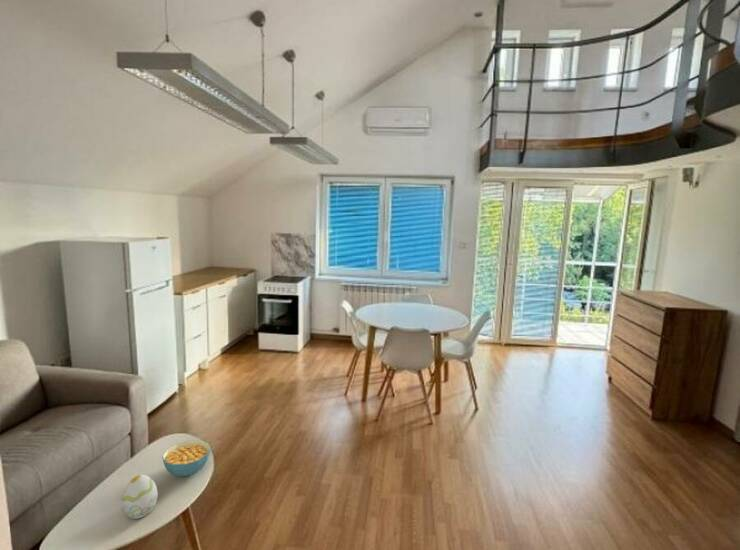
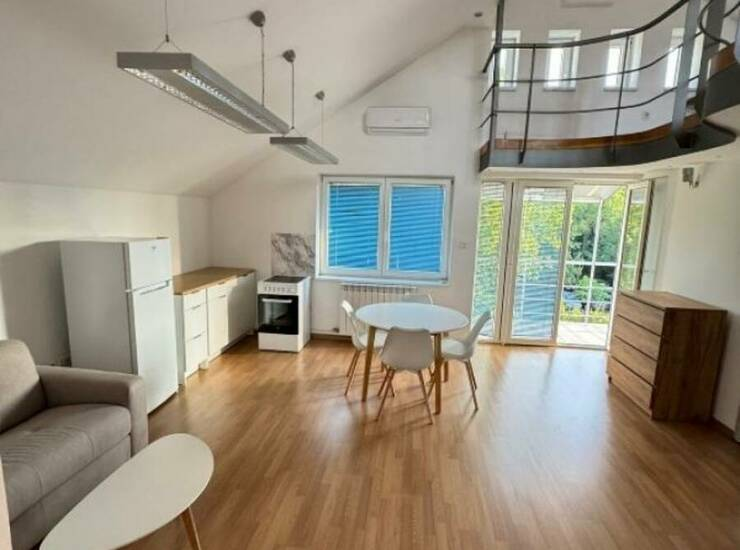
- cereal bowl (187, 461)
- decorative egg (139, 494)
